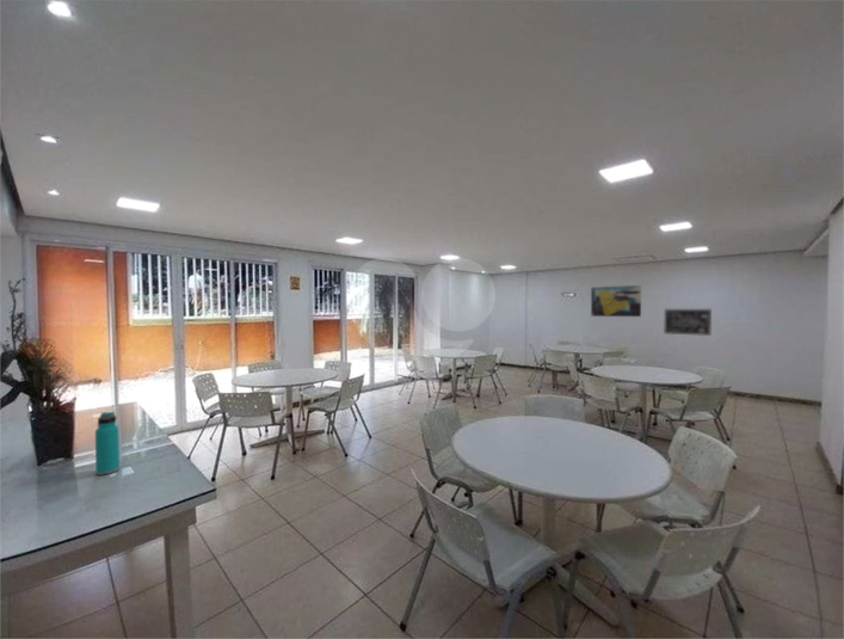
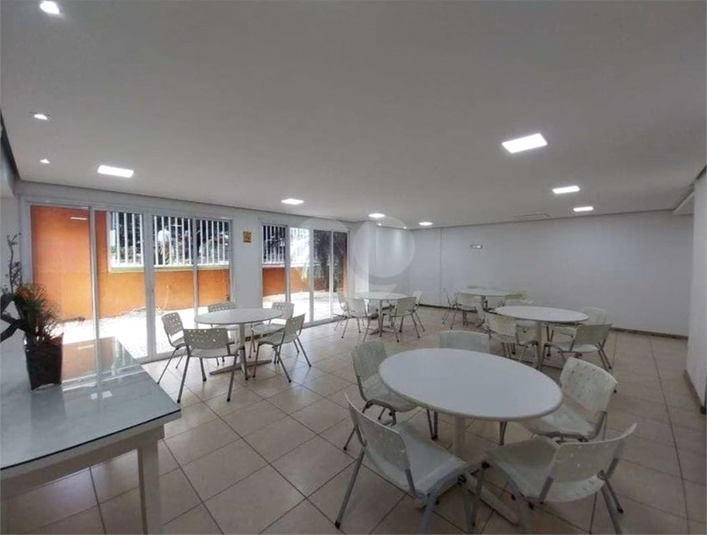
- wall art (615, 301)
- wall art (686, 321)
- water bottle (106, 441)
